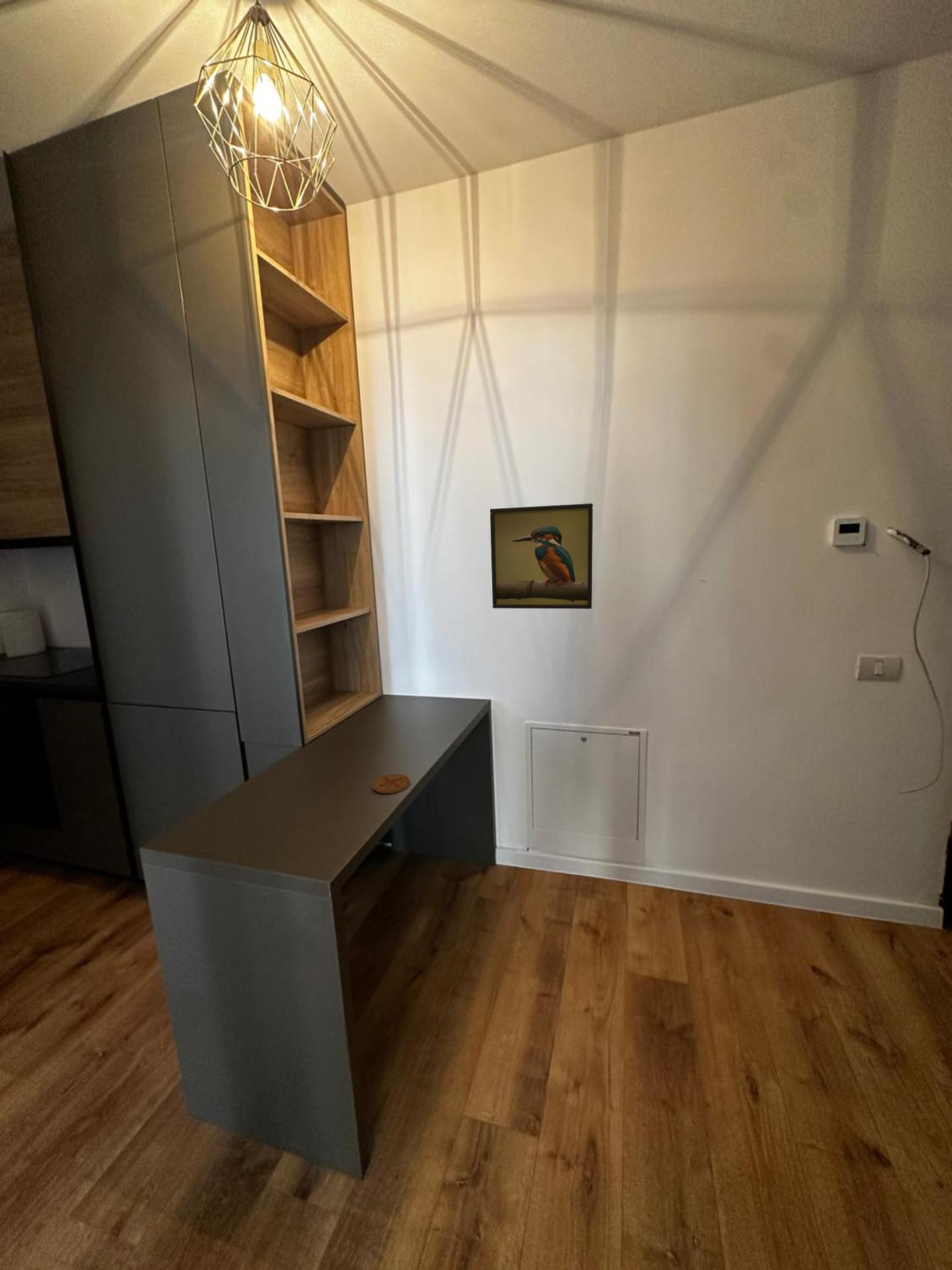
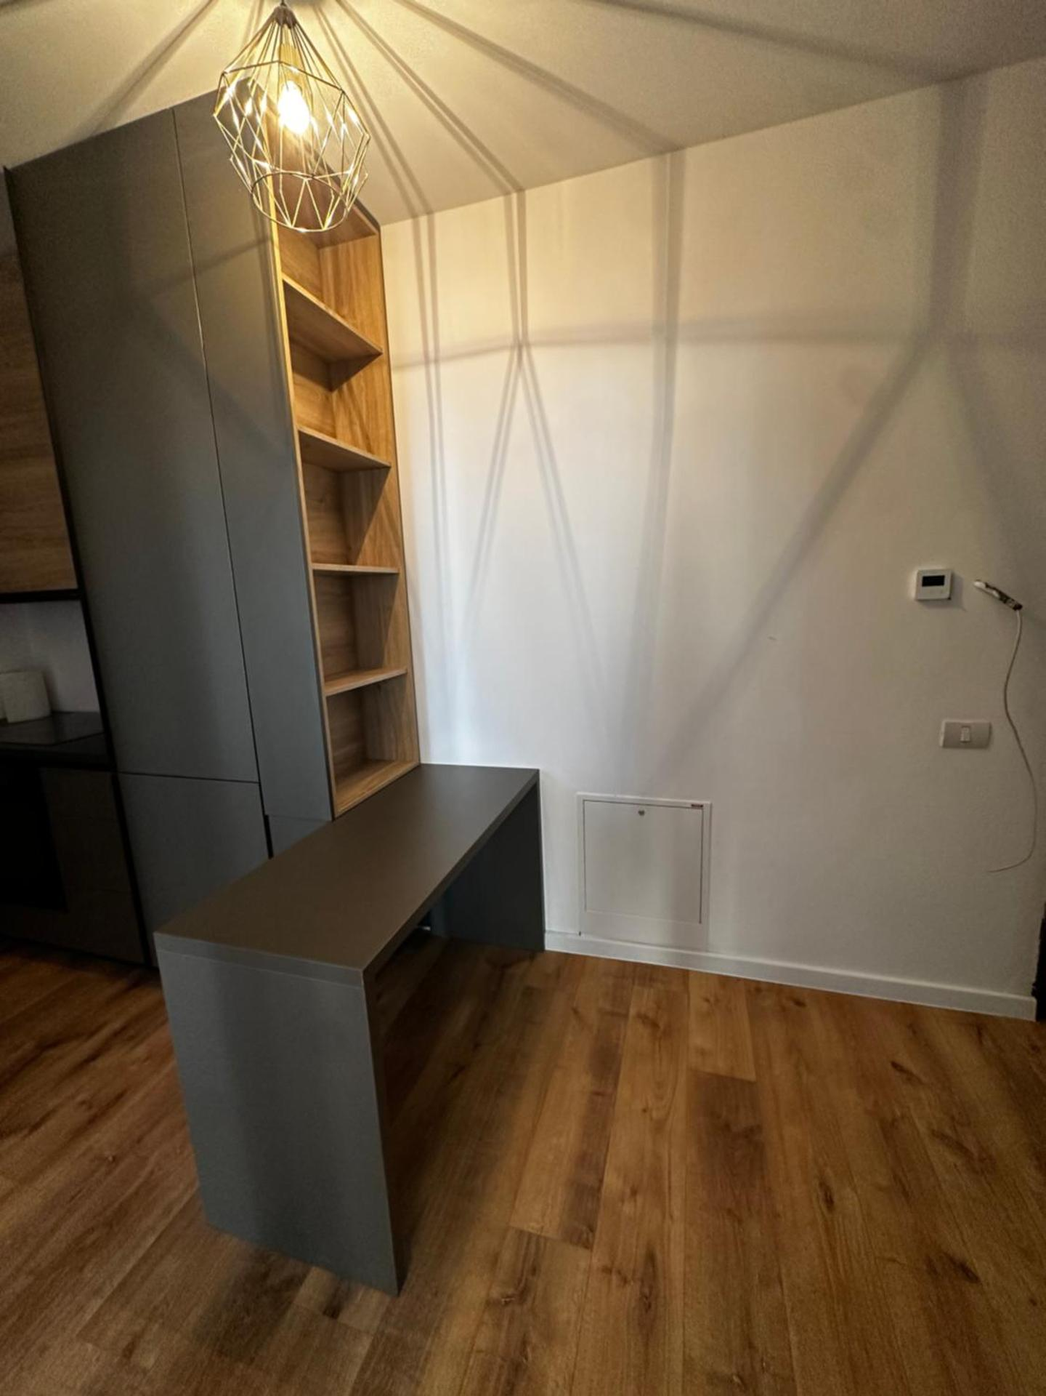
- coaster (391, 783)
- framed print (540, 558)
